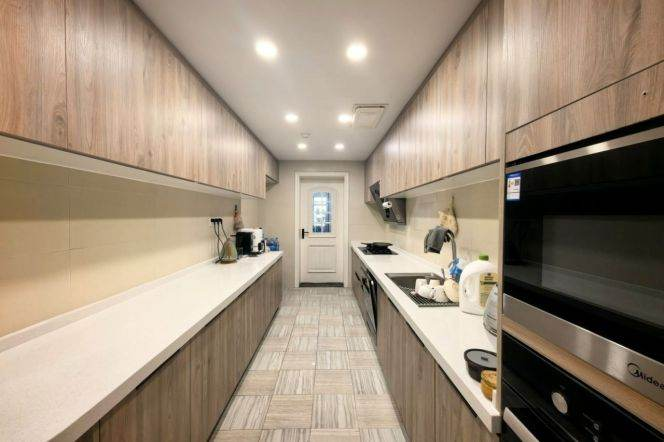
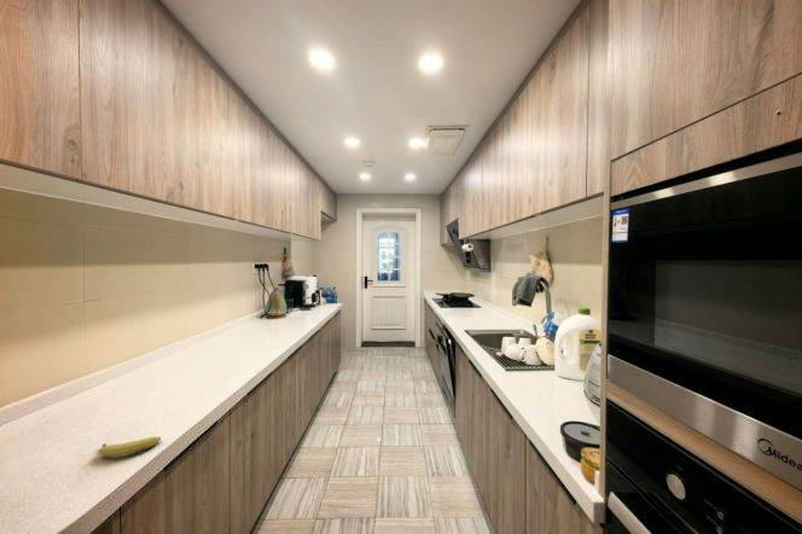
+ fruit (126, 445)
